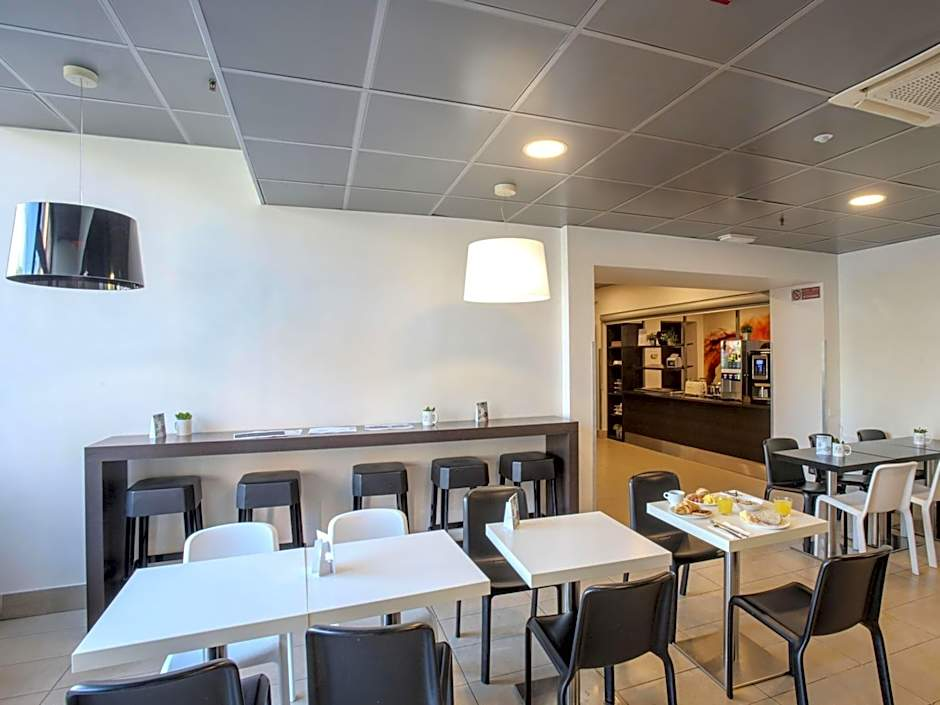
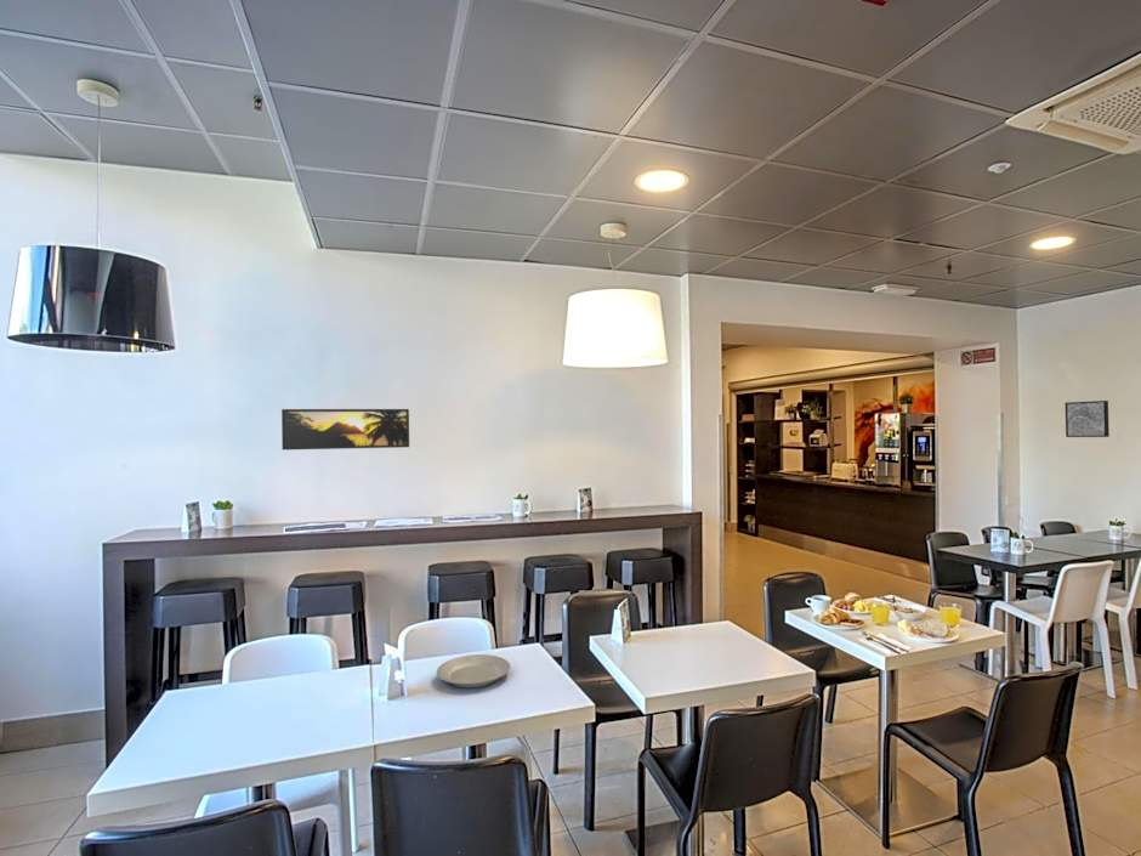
+ plate (473, 673)
+ wall art (1086, 419)
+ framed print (347, 429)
